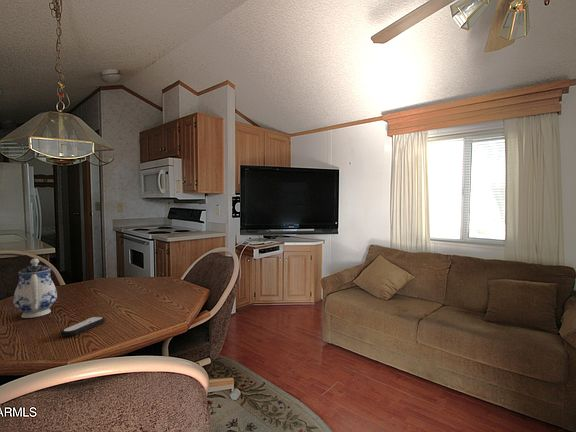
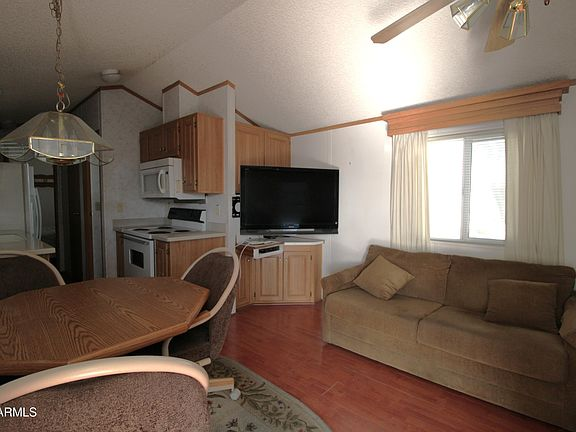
- remote control (83, 325)
- teapot (35, 286)
